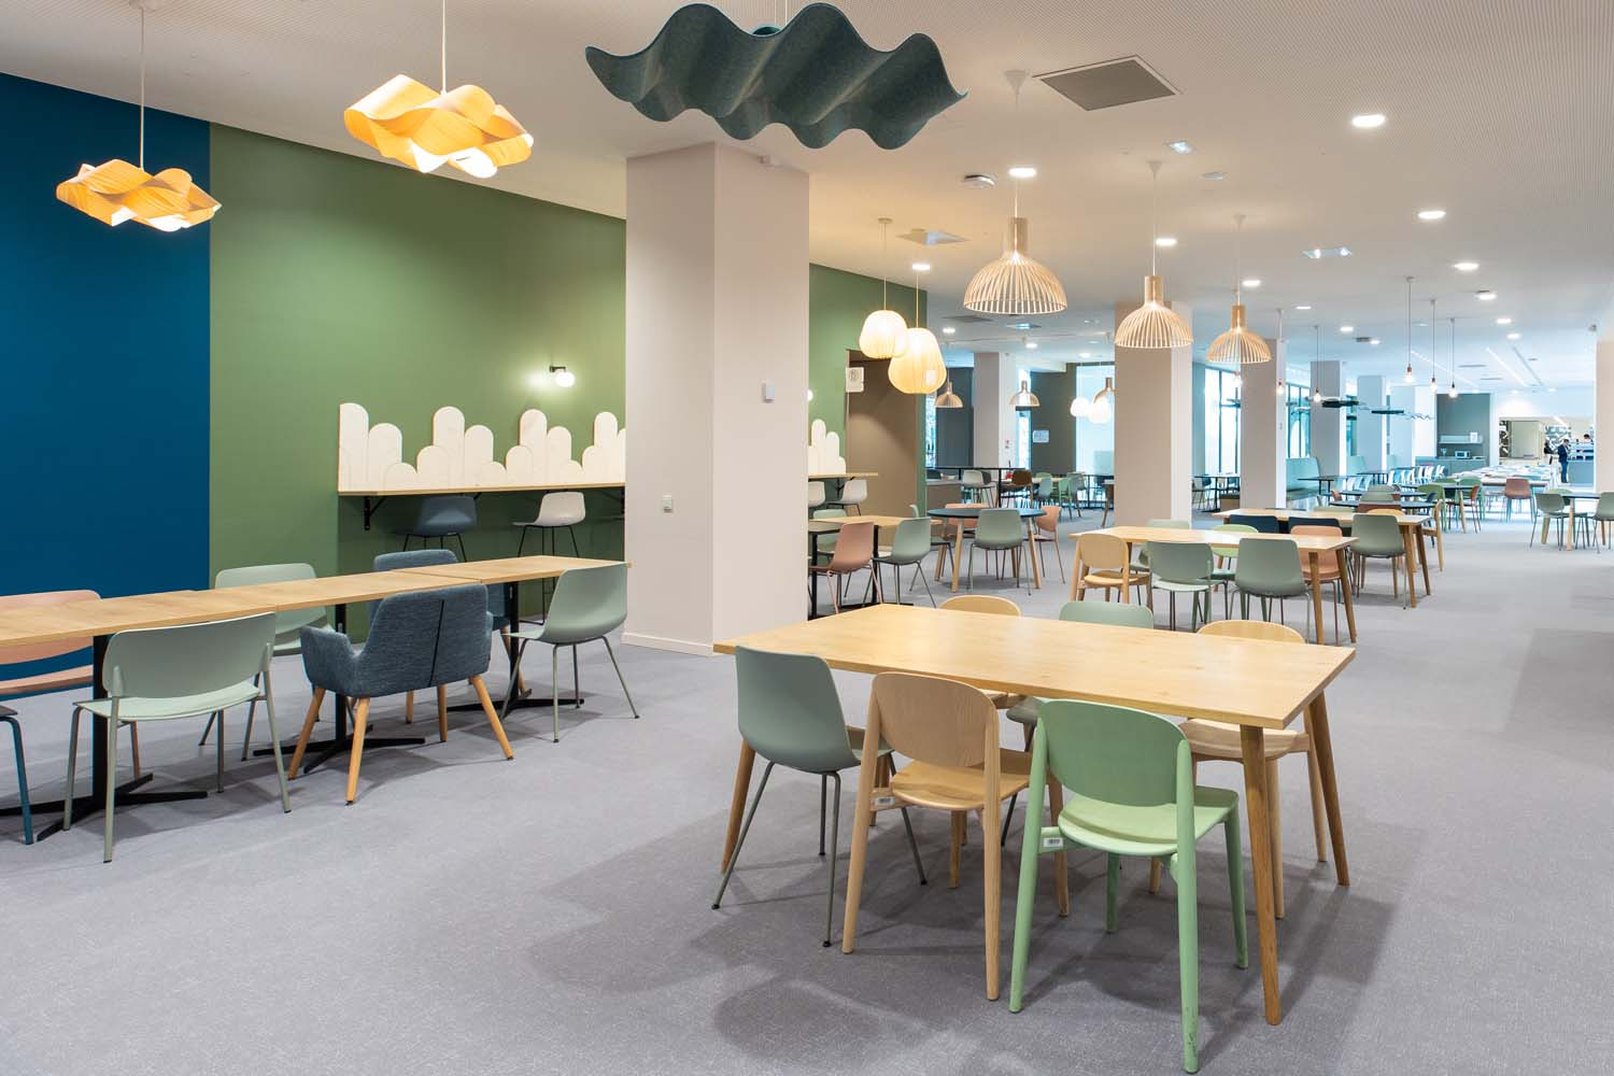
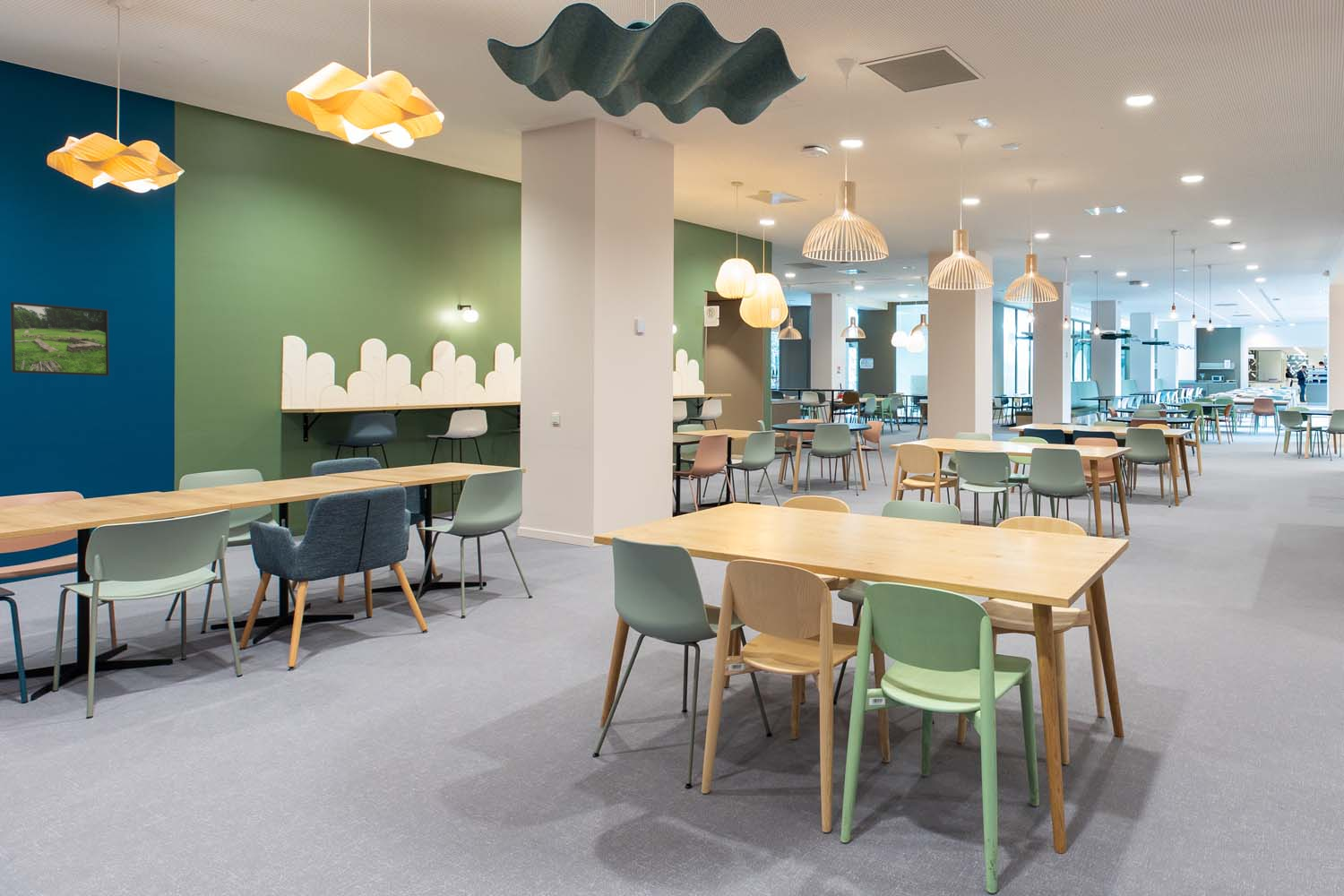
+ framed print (61, 340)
